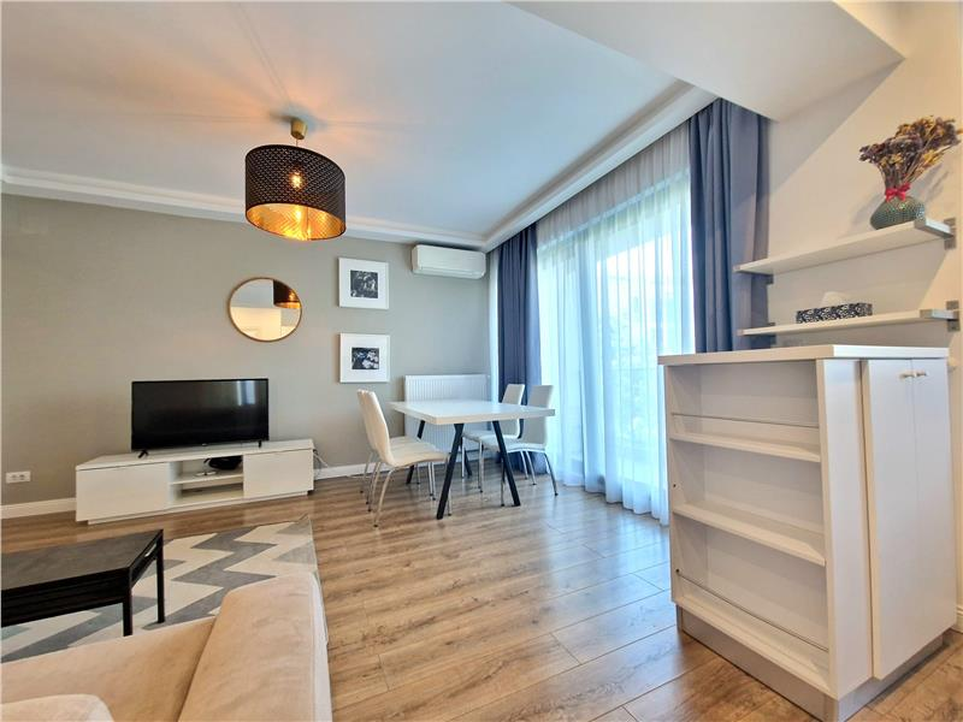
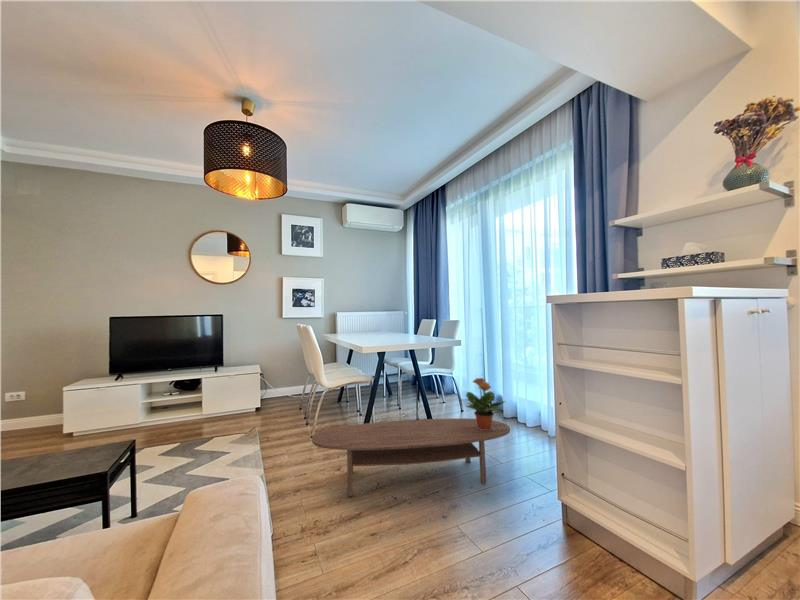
+ coffee table (414, 454)
+ potted plant (482, 403)
